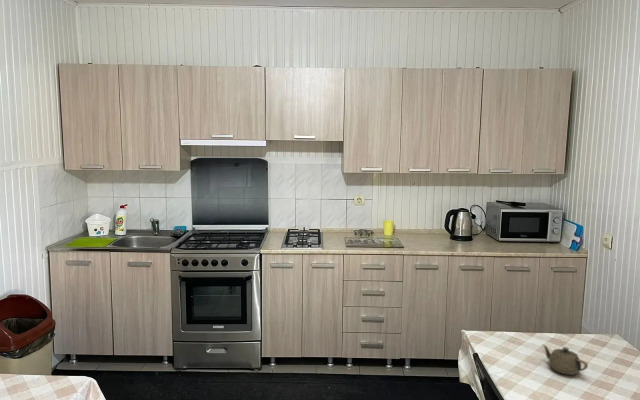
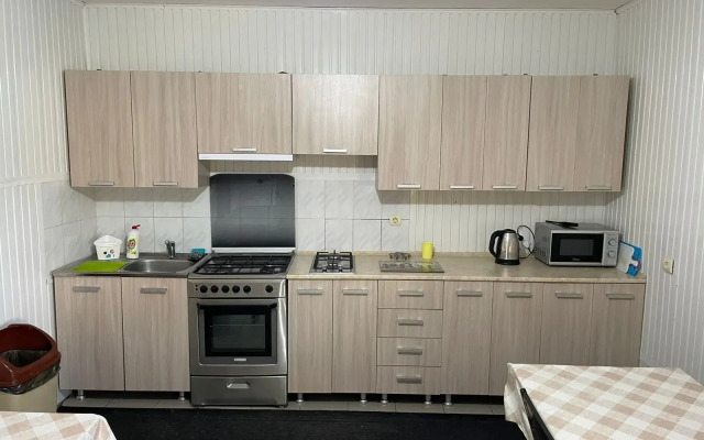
- teapot (563, 358)
